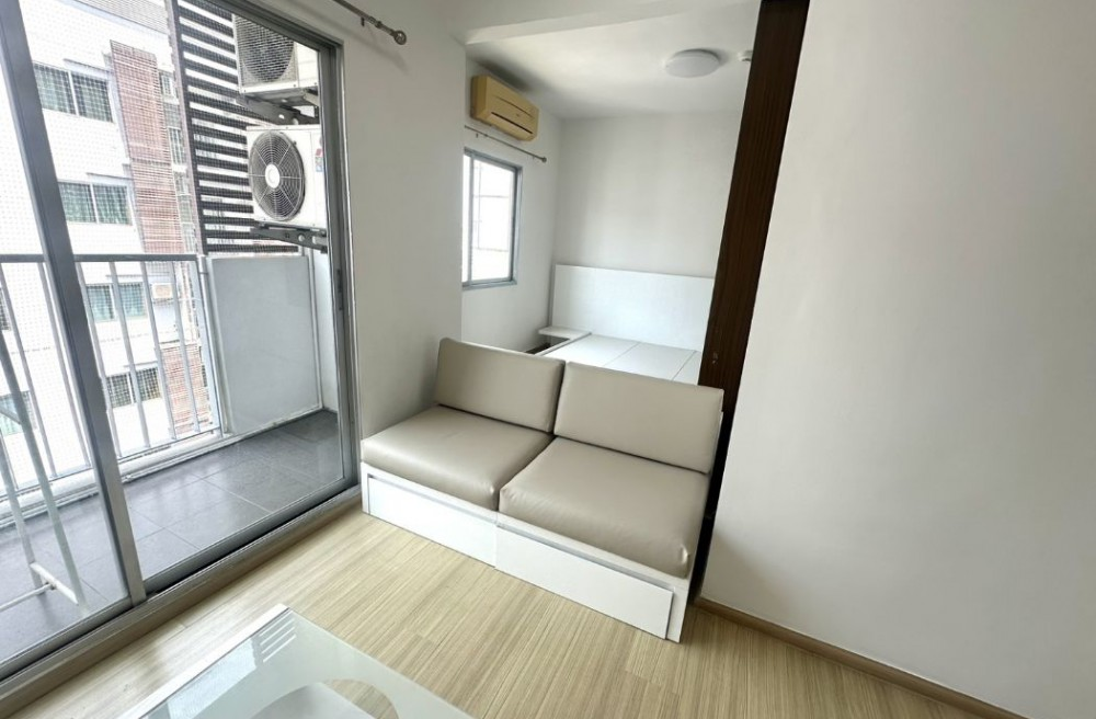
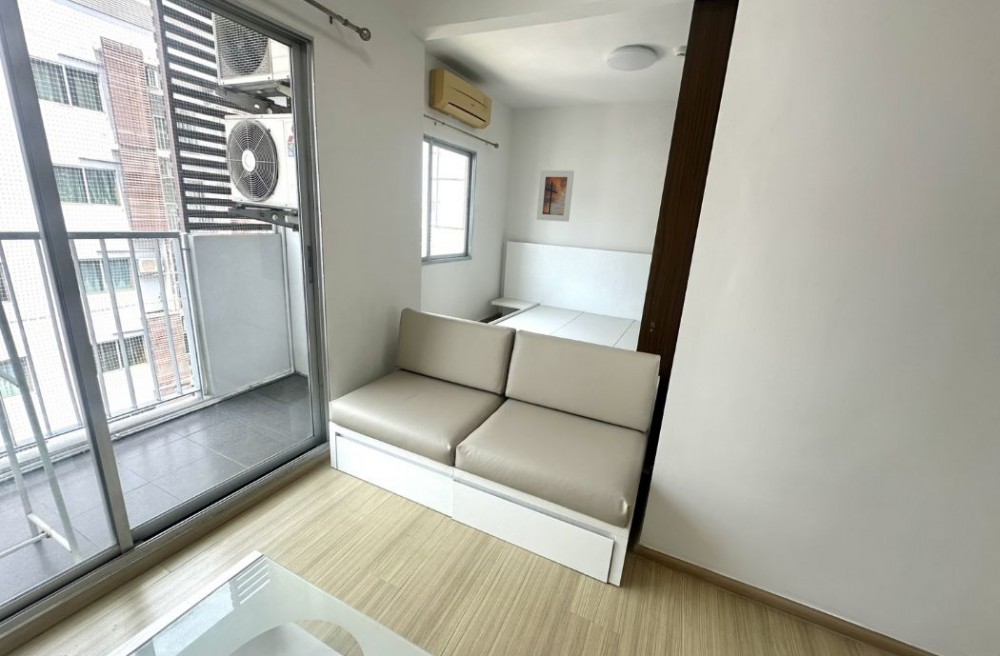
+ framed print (554, 196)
